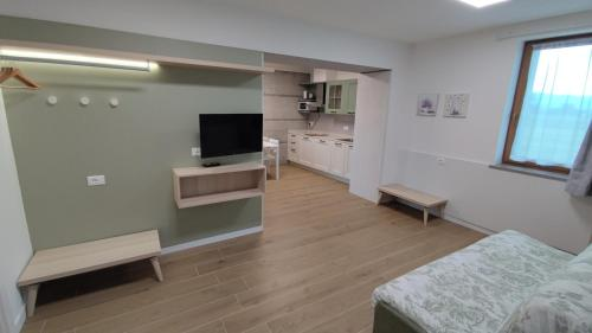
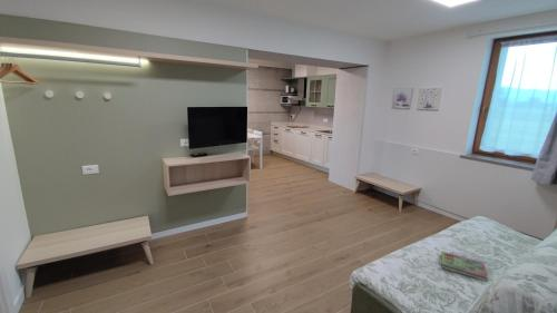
+ book (462, 264)
